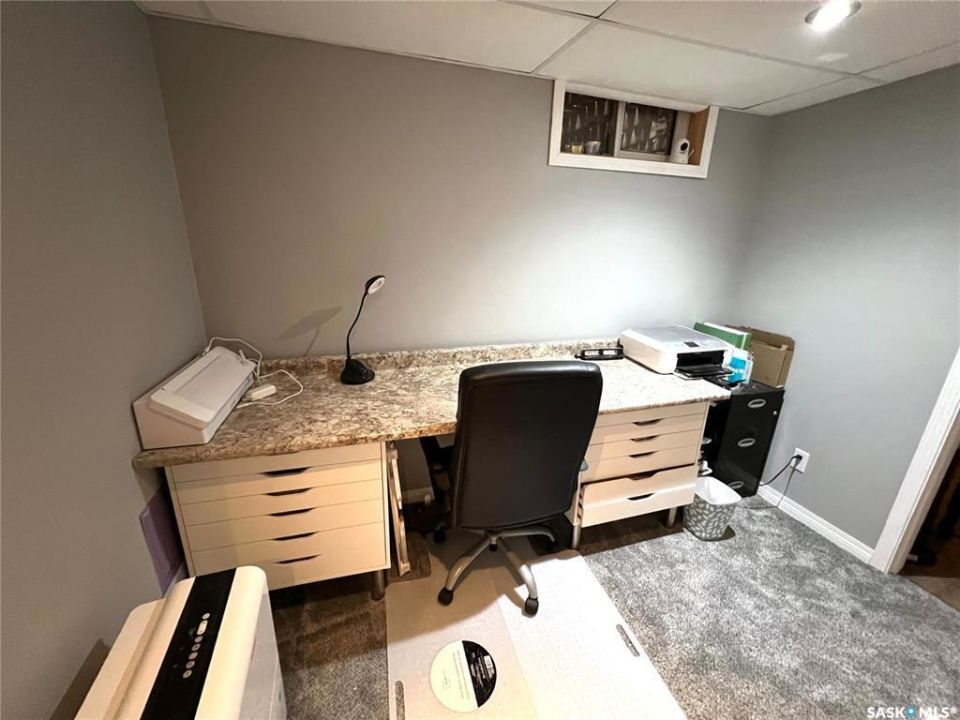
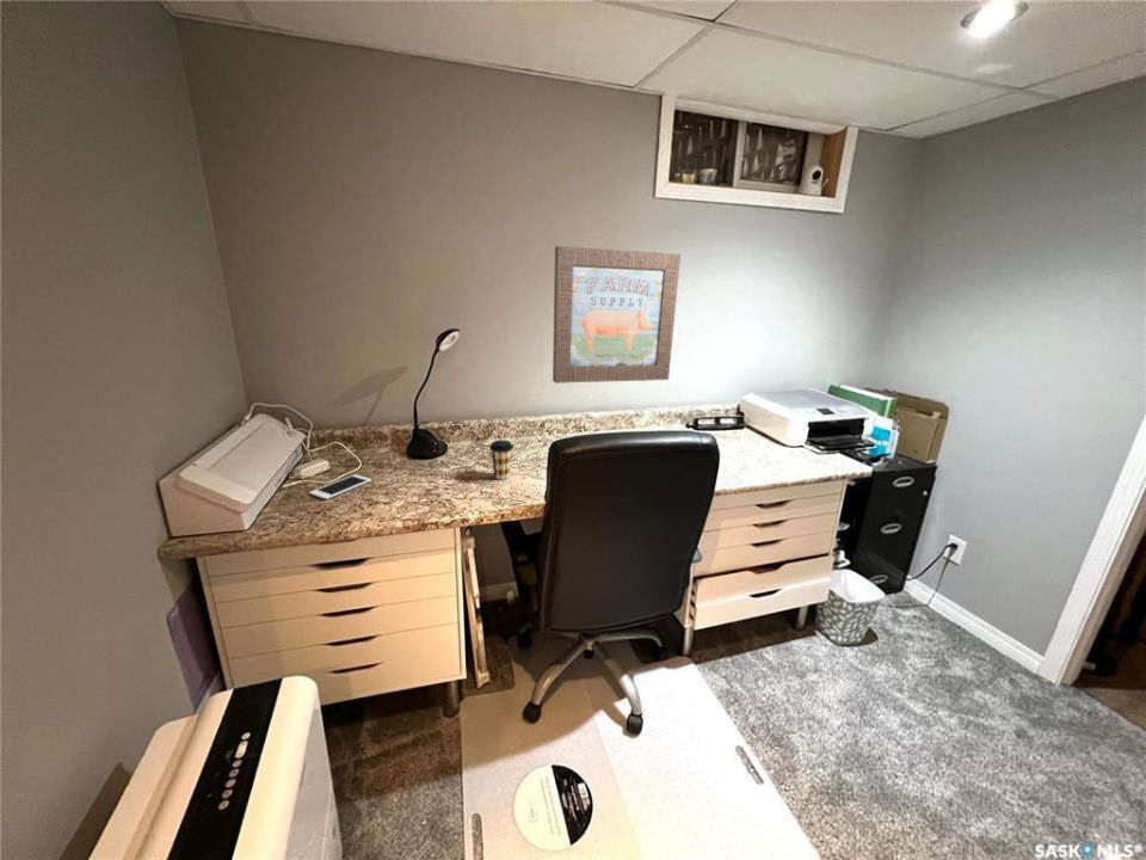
+ wall art (616, 318)
+ coffee cup (501, 460)
+ cell phone (341, 486)
